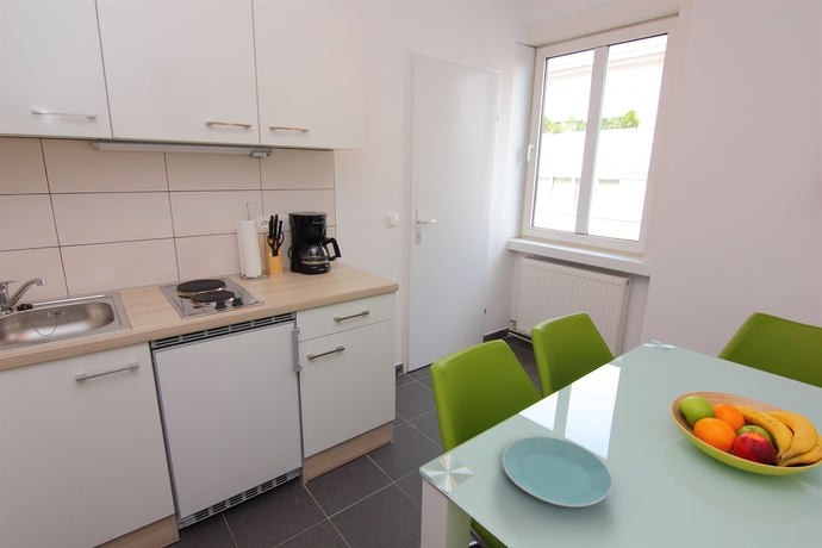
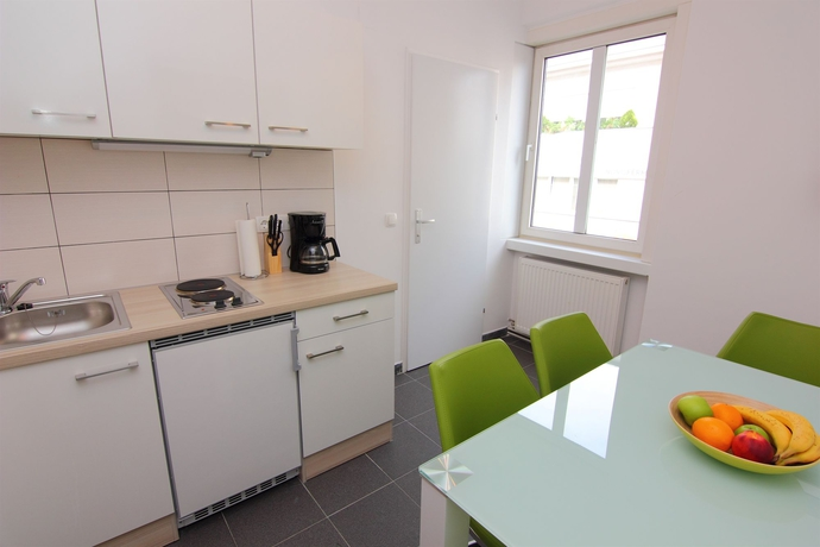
- plate (555, 472)
